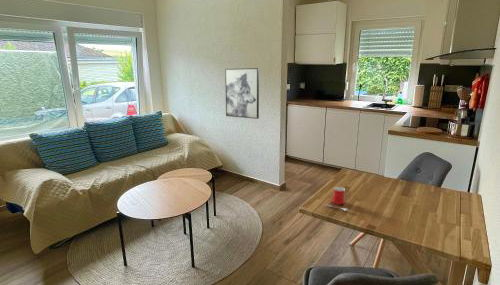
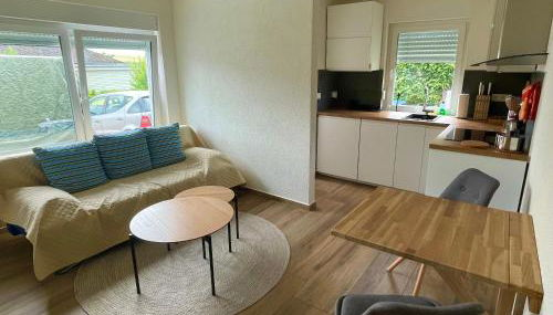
- mug (339, 198)
- wall art (241, 93)
